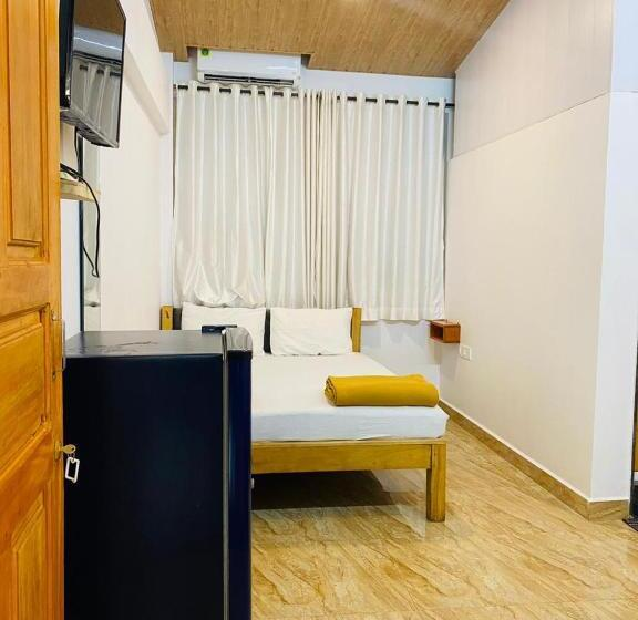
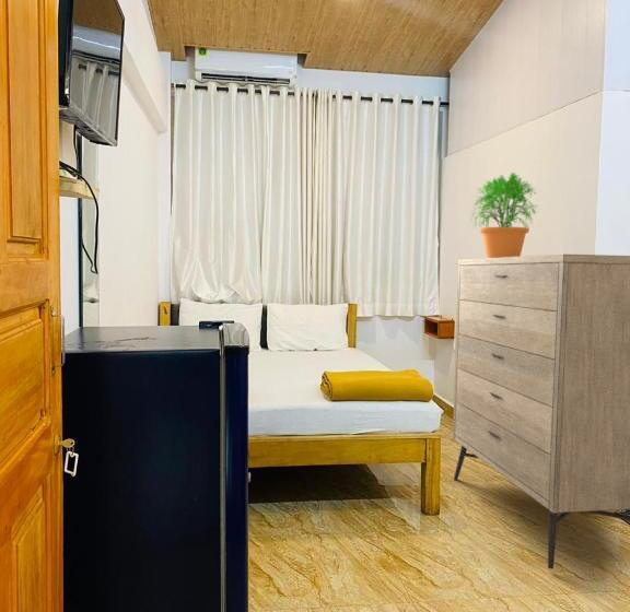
+ dresser (540, 388)
+ potted plant (503, 215)
